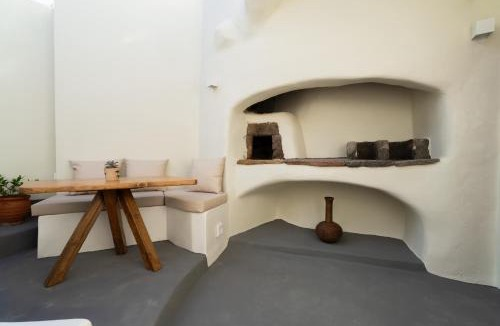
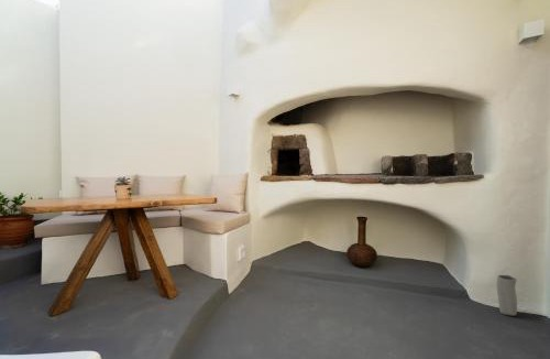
+ vase (506, 295)
